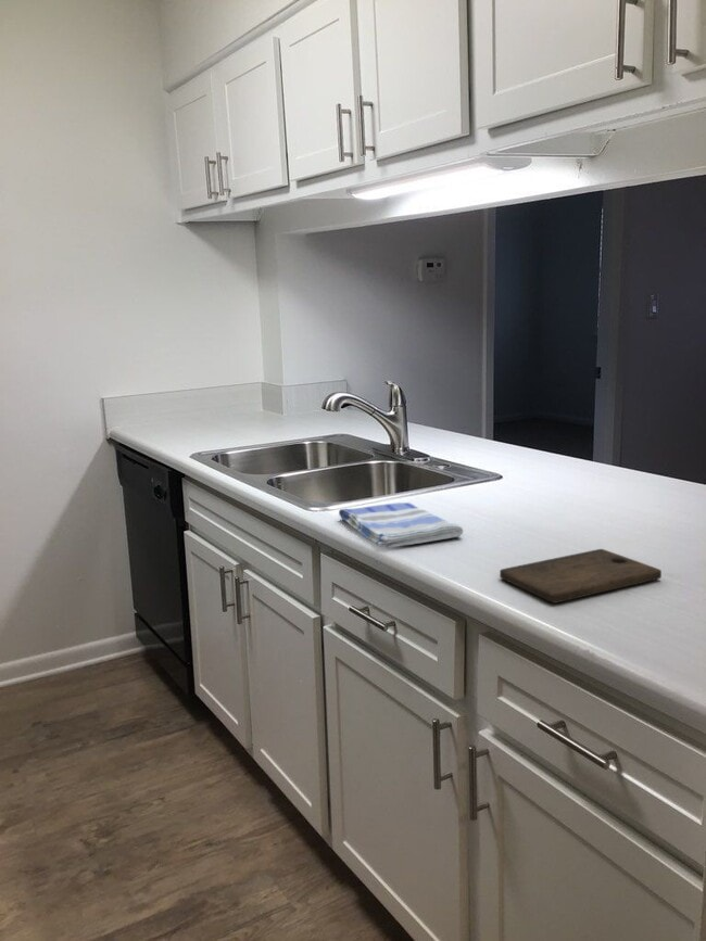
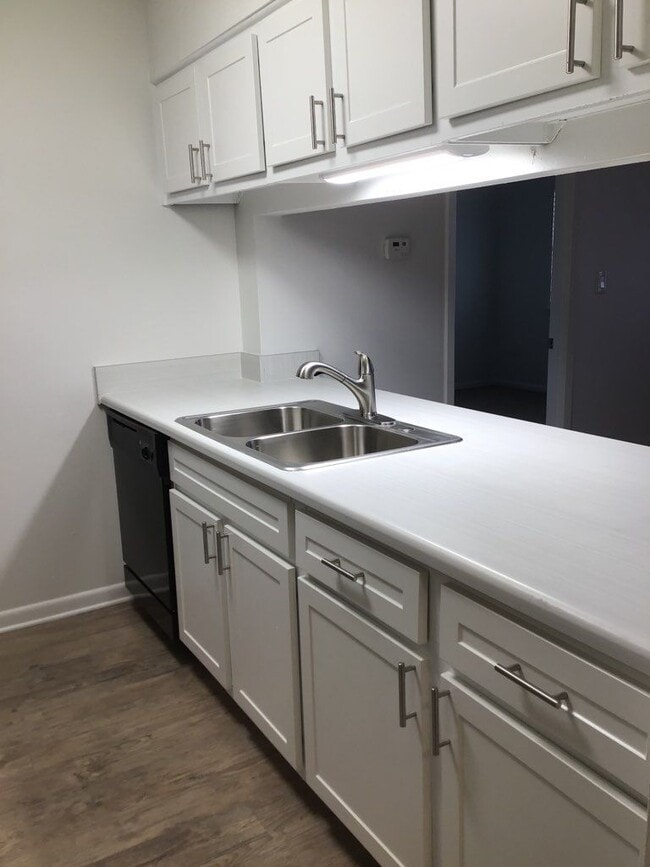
- dish towel (398, 521)
- cutting board (579, 573)
